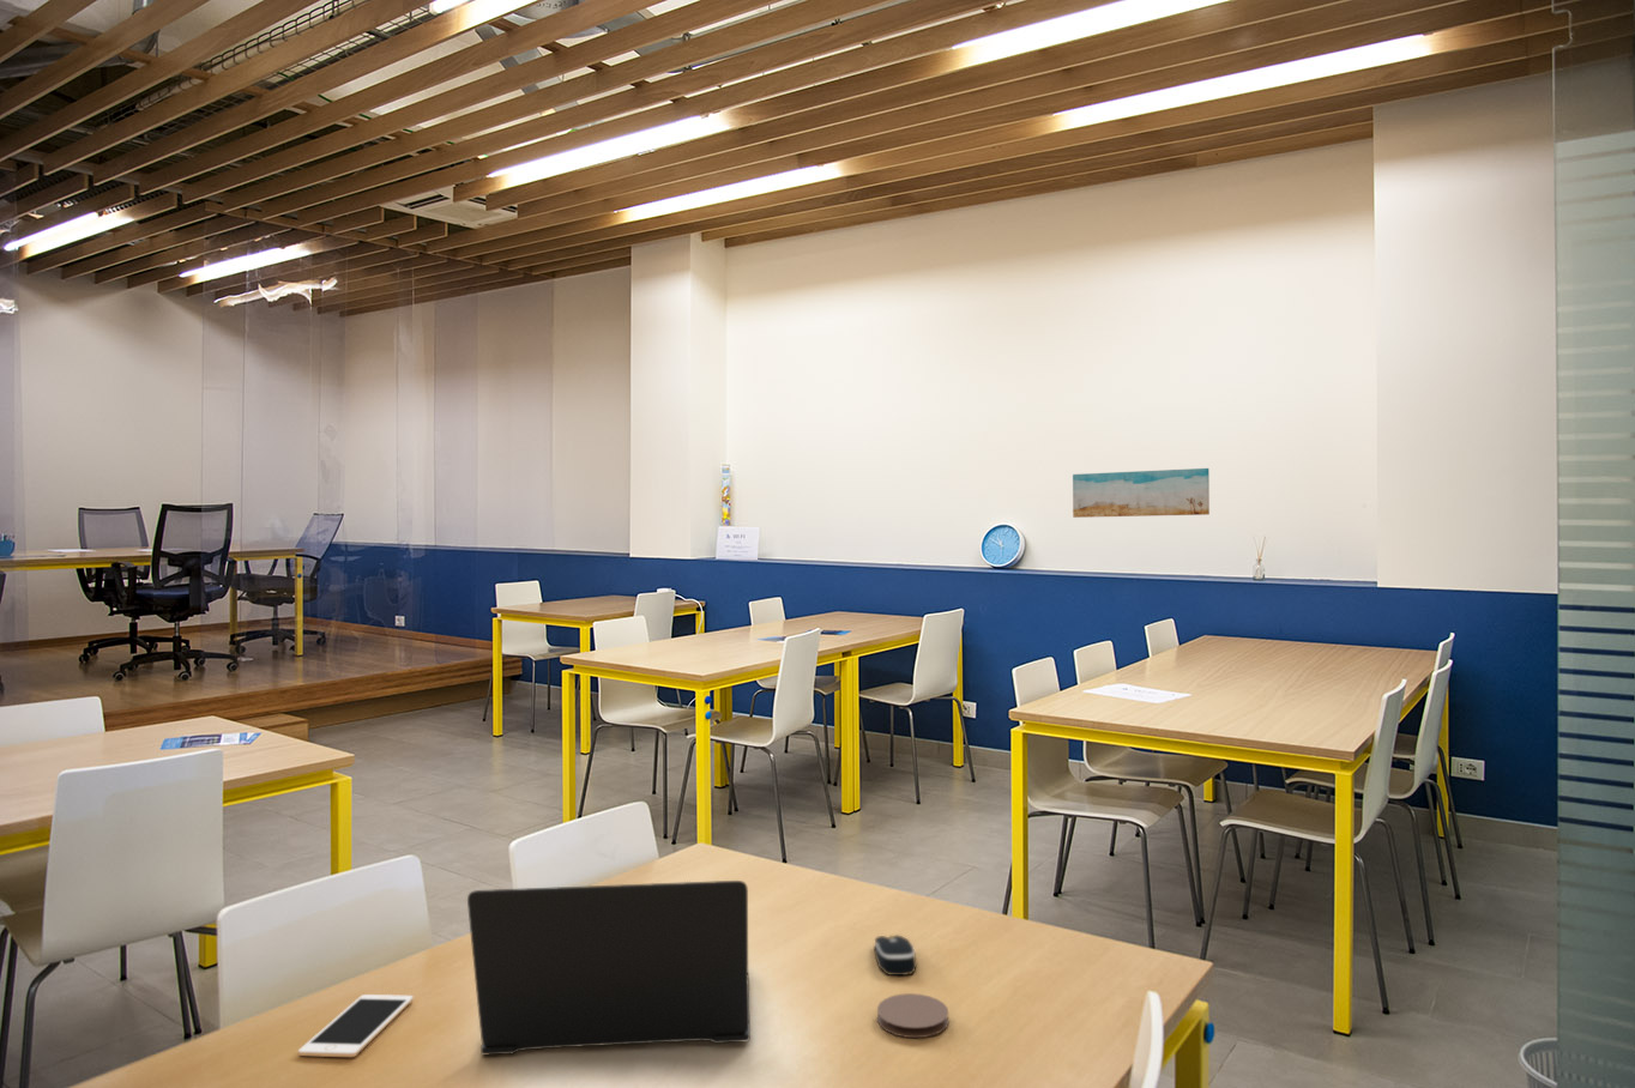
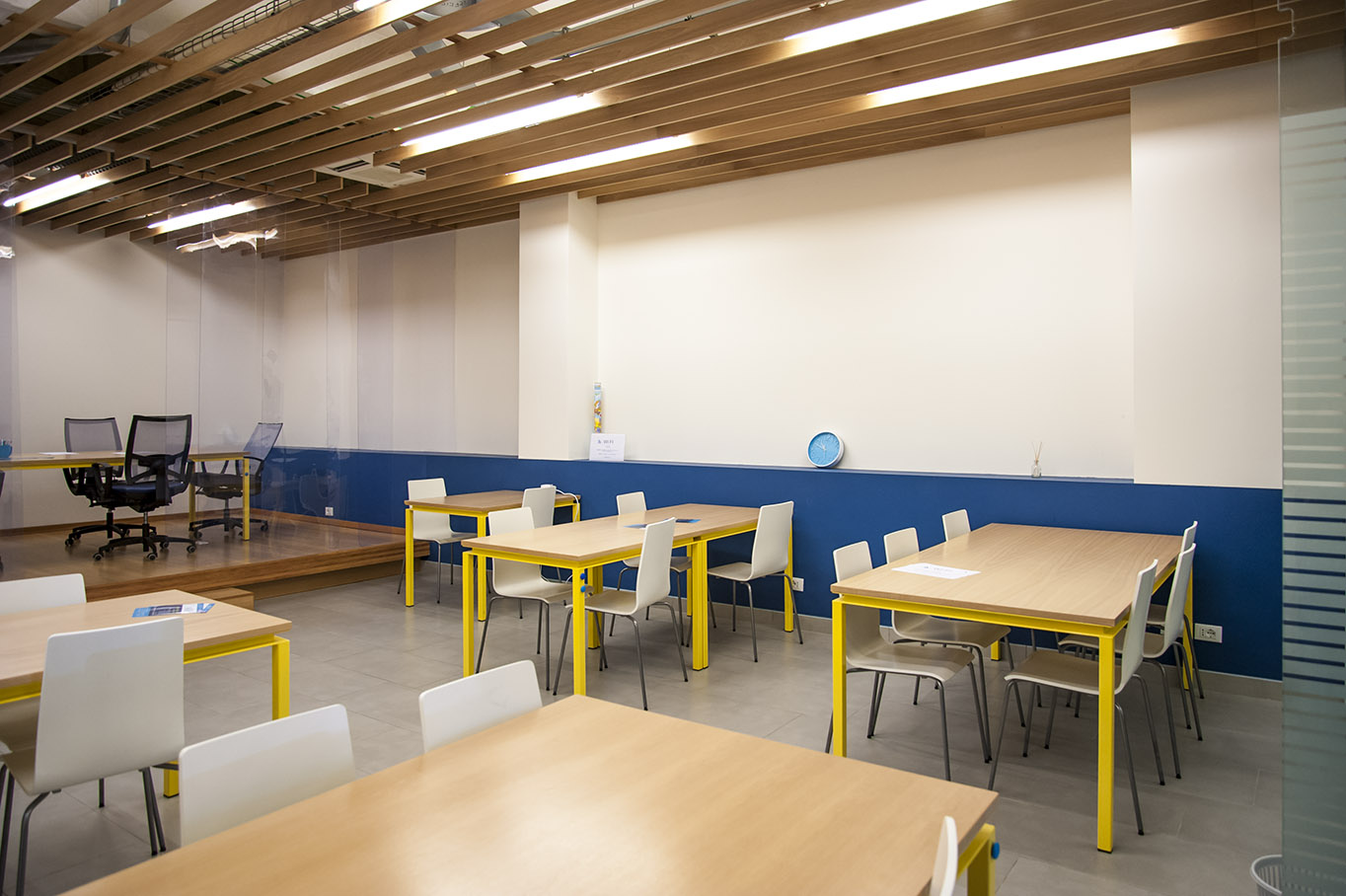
- coaster (912, 1015)
- wall art (1138, 494)
- cell phone (358, 1024)
- laptop (622, 934)
- computer mouse (894, 951)
